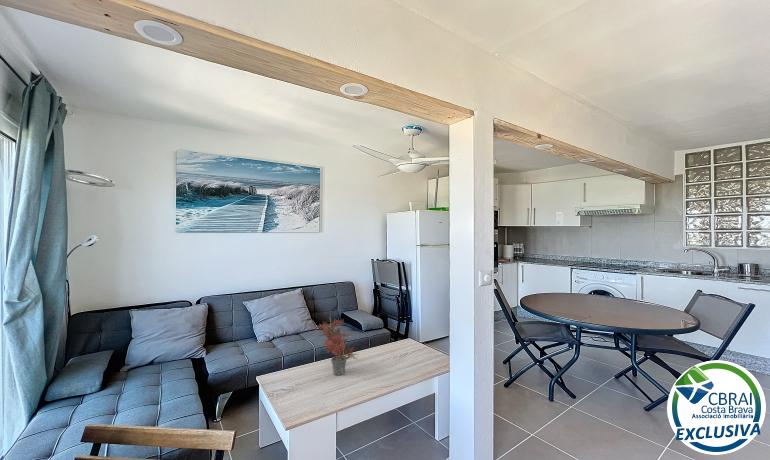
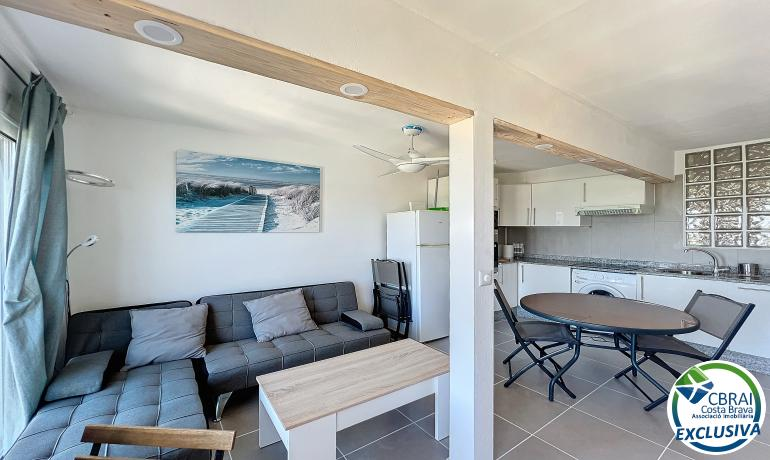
- potted plant (336, 340)
